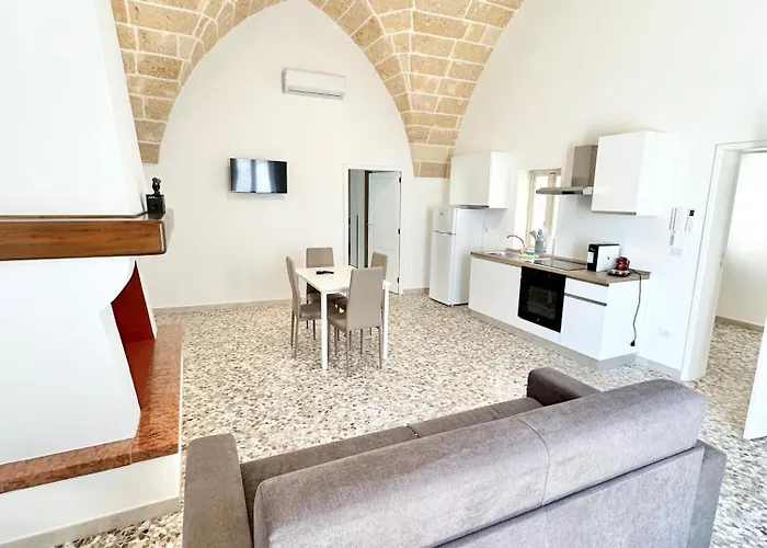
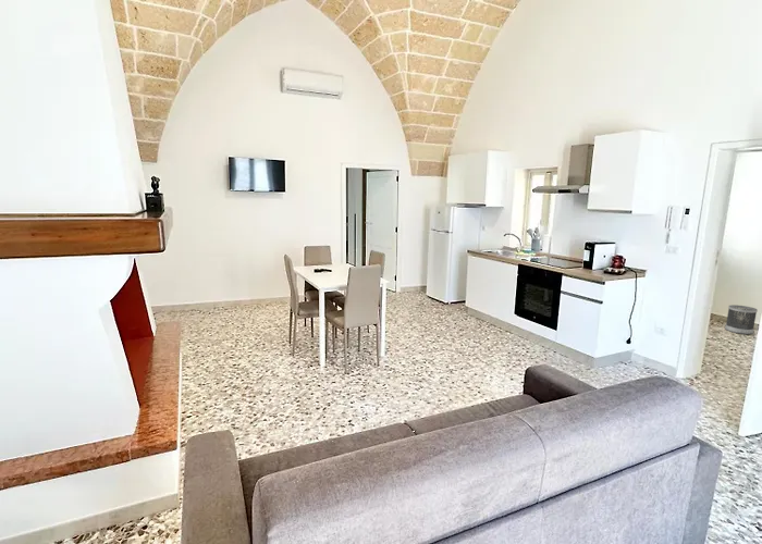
+ wastebasket (740, 319)
